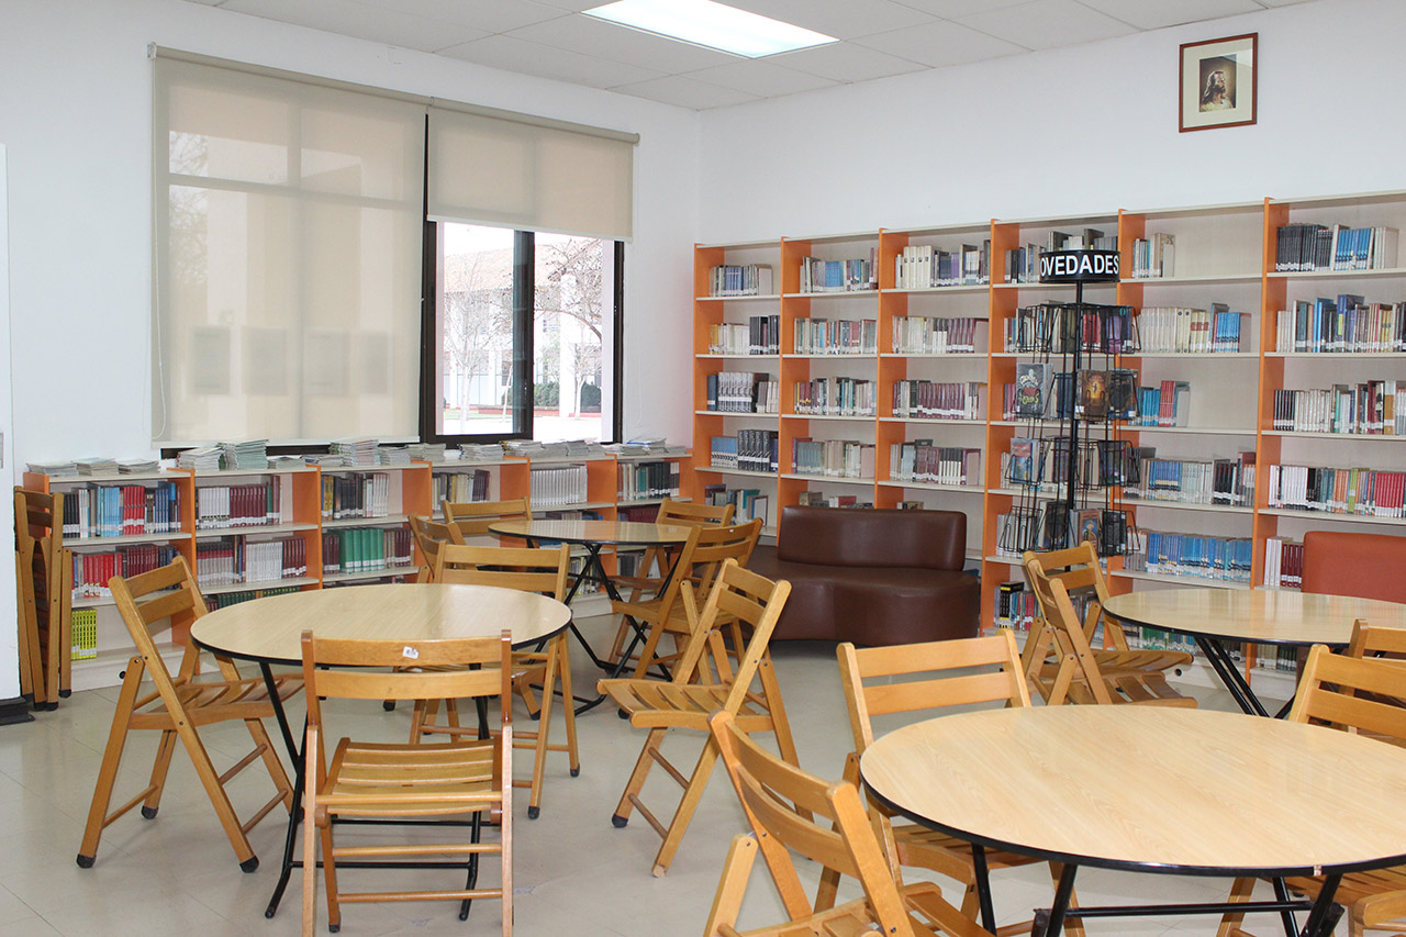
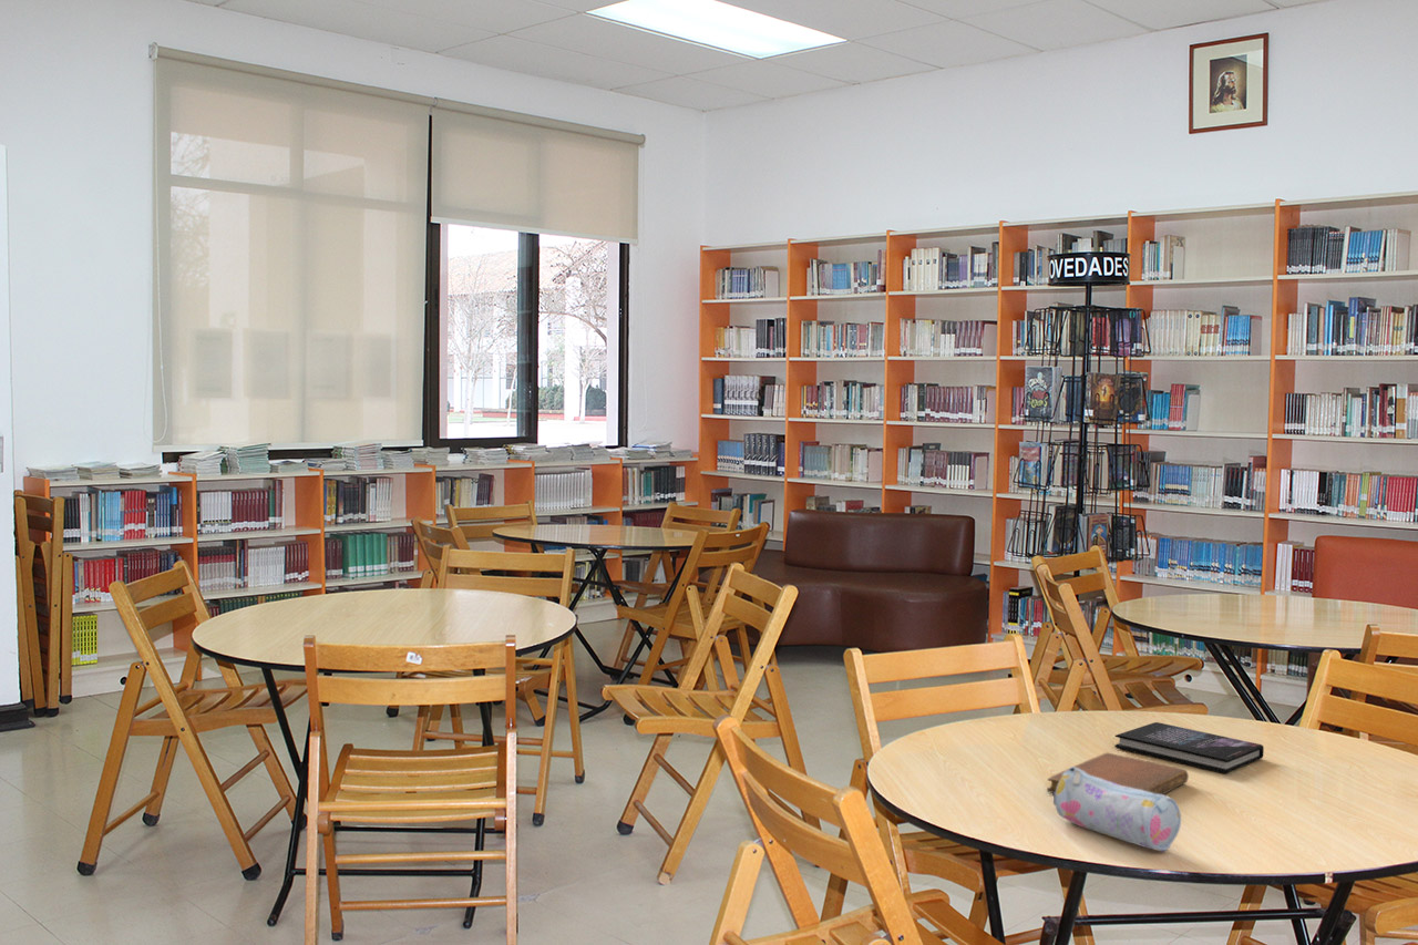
+ book (1188, 746)
+ pencil case (1116, 807)
+ notebook (1118, 780)
